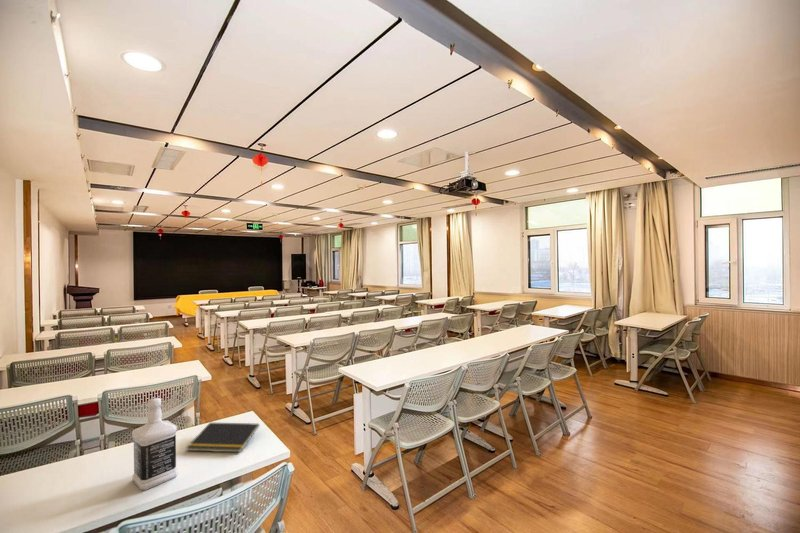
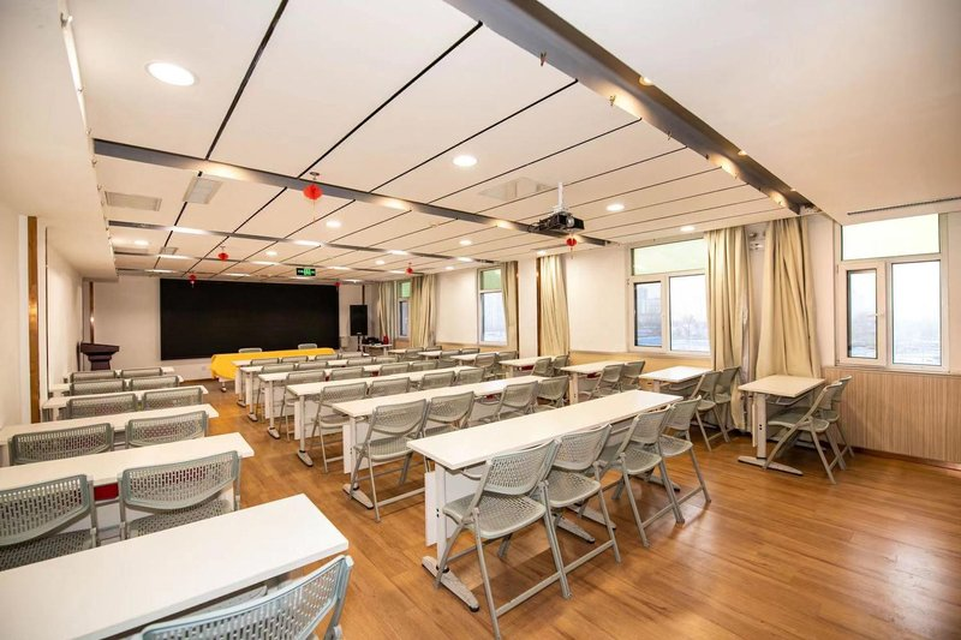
- notepad (224, 436)
- bottle (154, 438)
